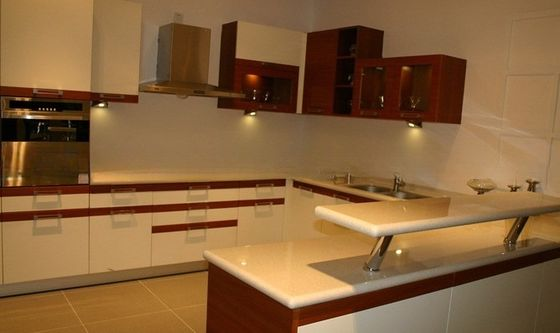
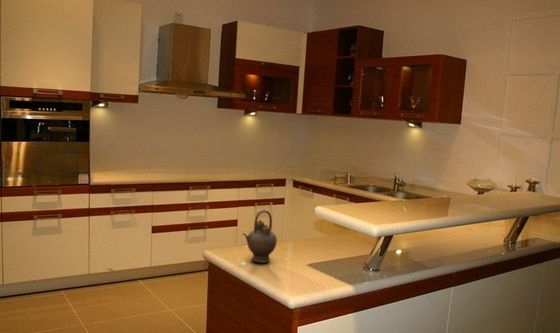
+ teapot (259, 235)
